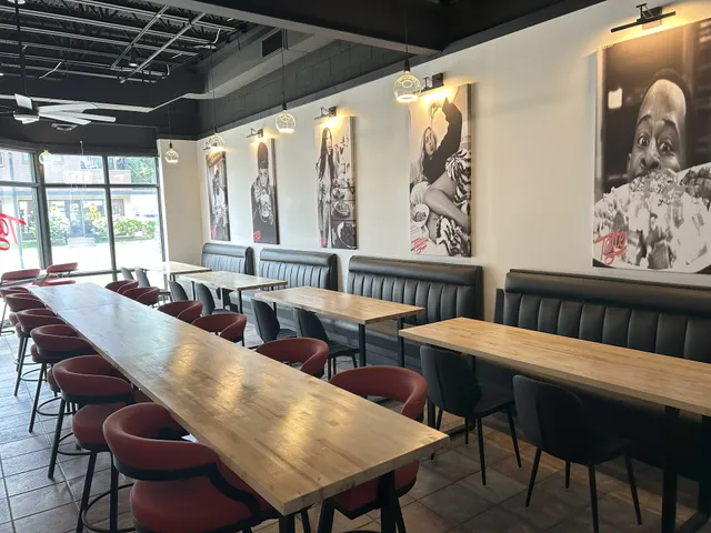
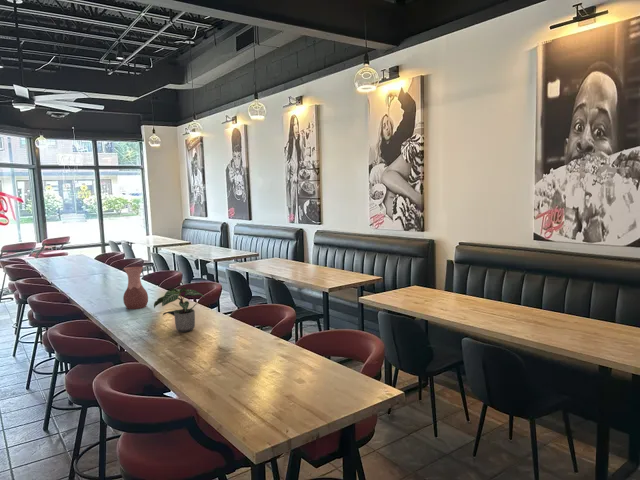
+ vase (135, 287)
+ potted plant (181, 309)
